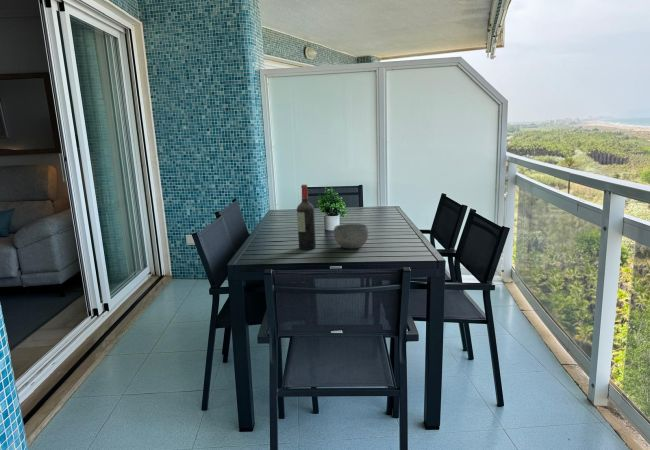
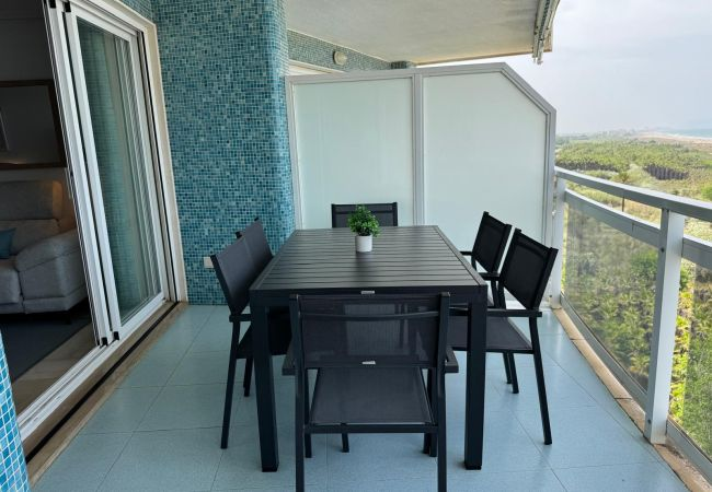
- wine bottle (305, 216)
- bowl (351, 236)
